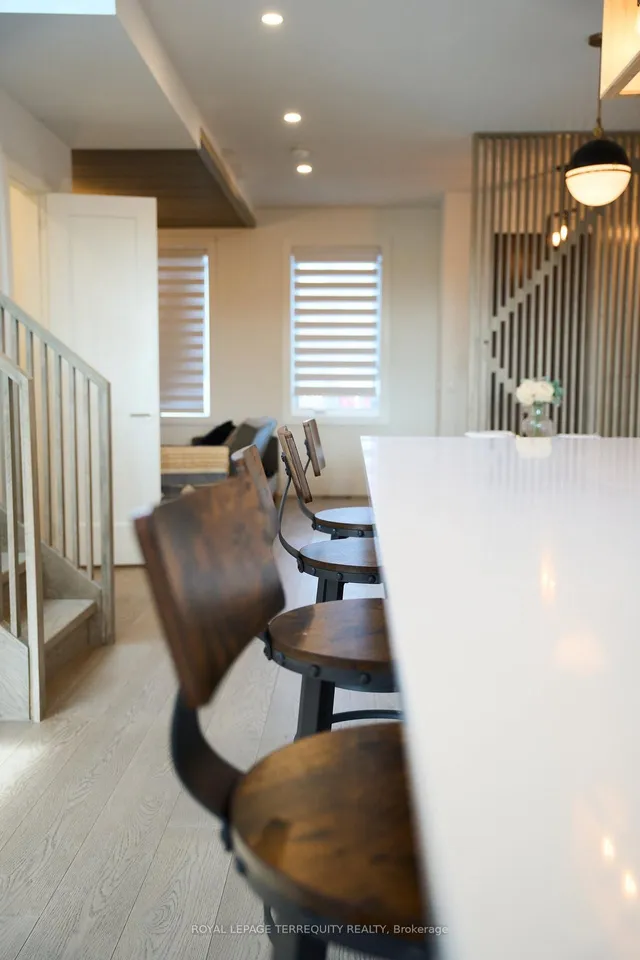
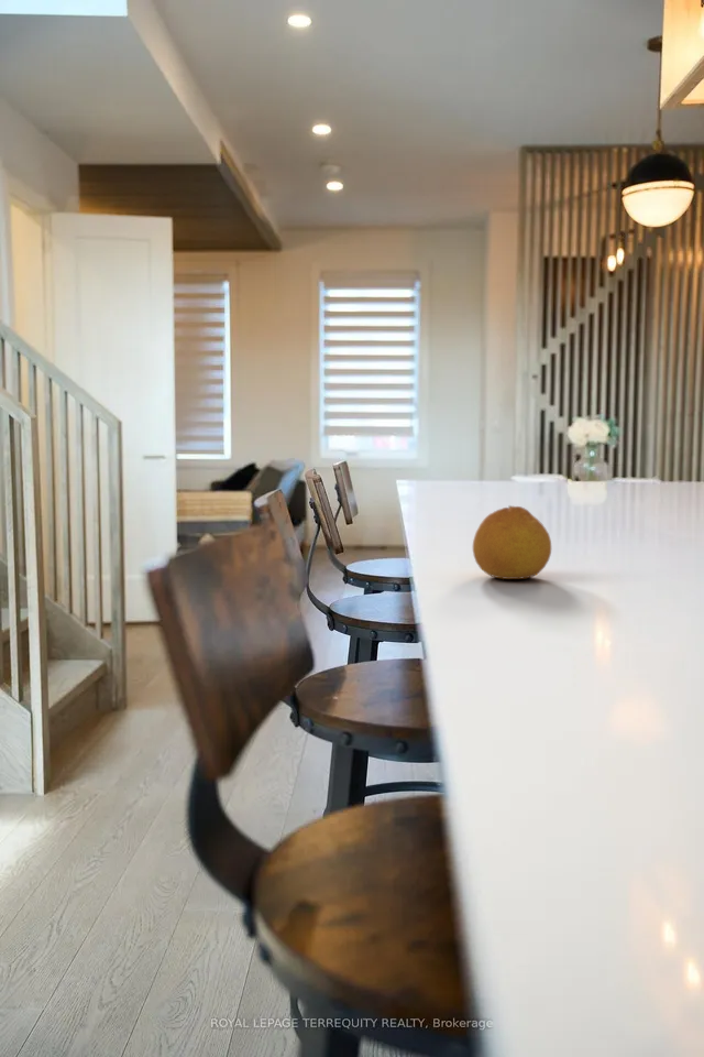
+ fruit (512, 541)
